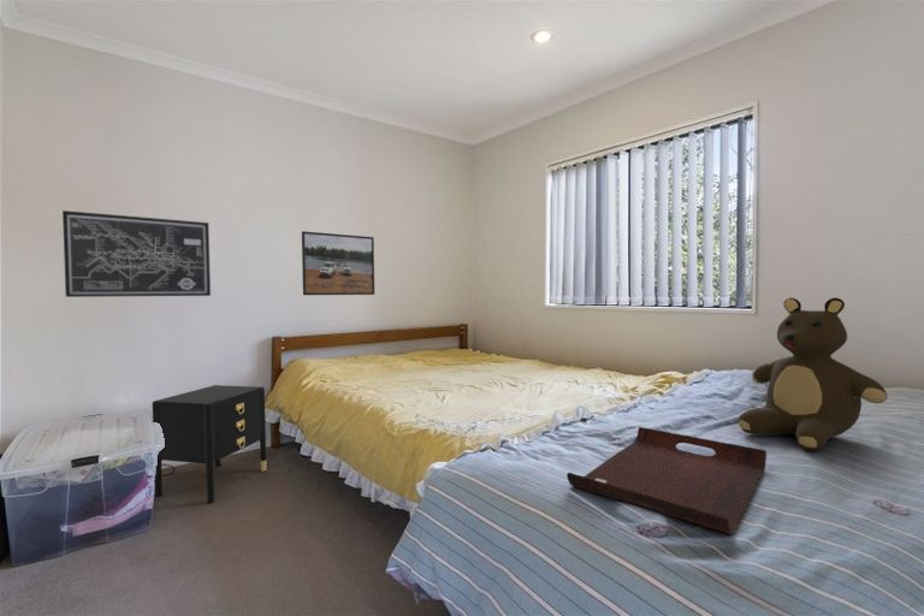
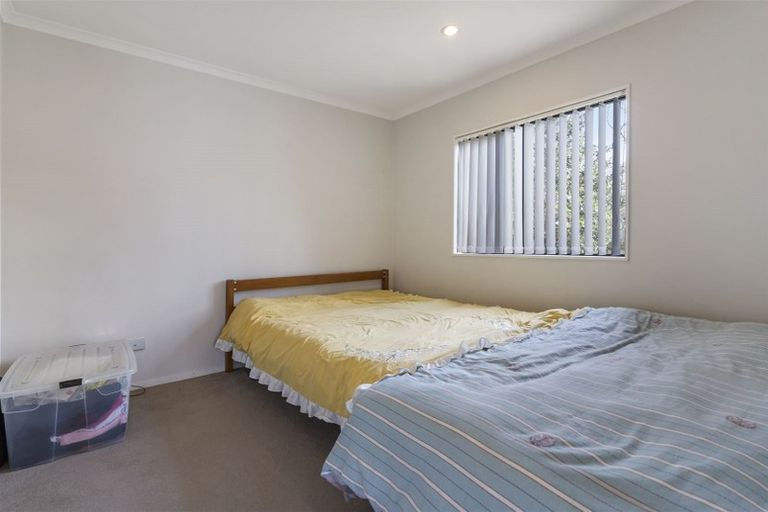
- nightstand (213, 438)
- serving tray (671, 469)
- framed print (339, 265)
- teddy bear (799, 367)
- wall art (142, 256)
